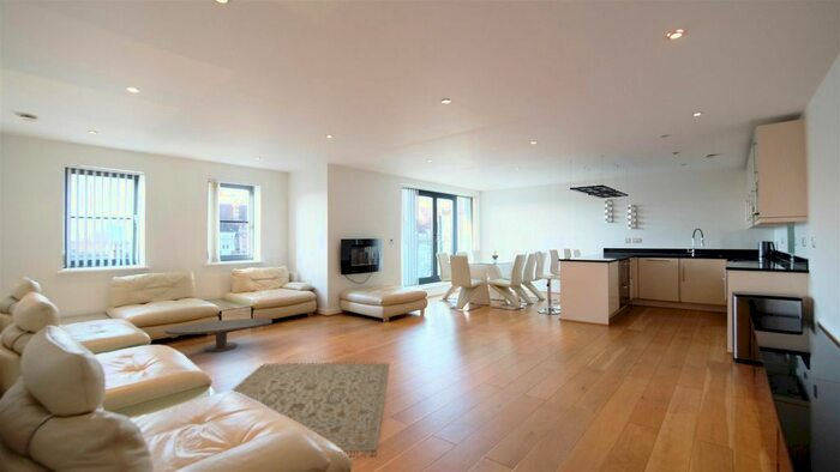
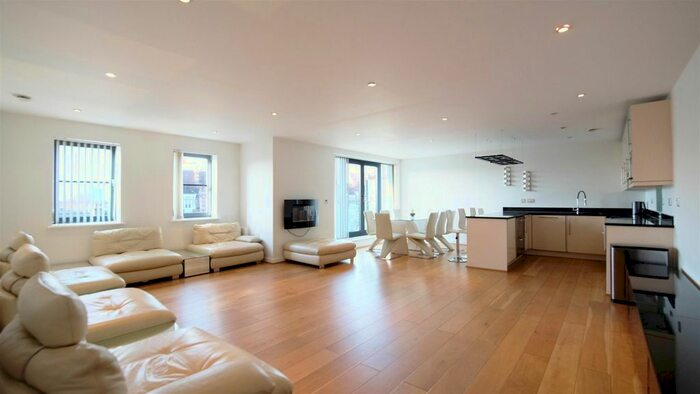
- rug (304, 397)
- coffee table (221, 335)
